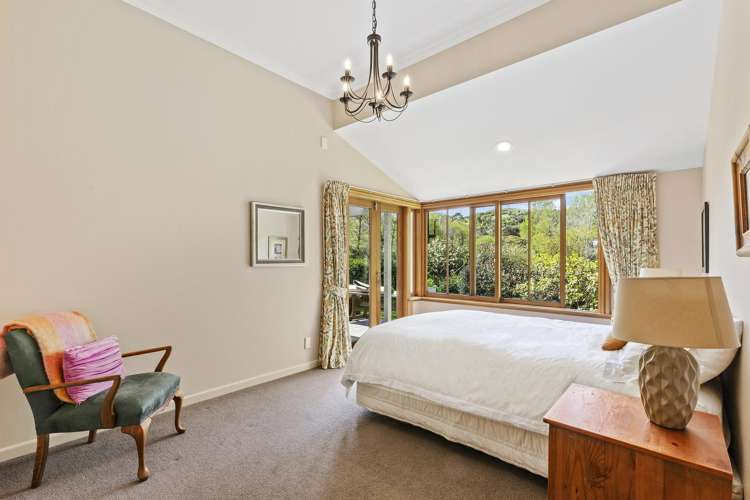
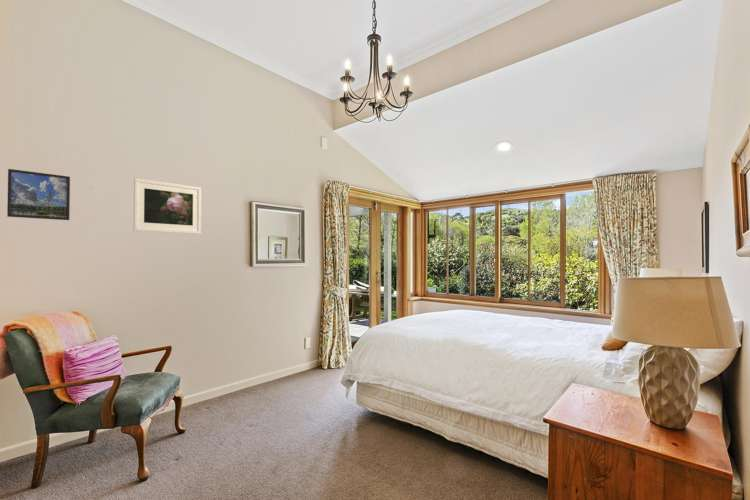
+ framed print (169, 207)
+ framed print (40, 195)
